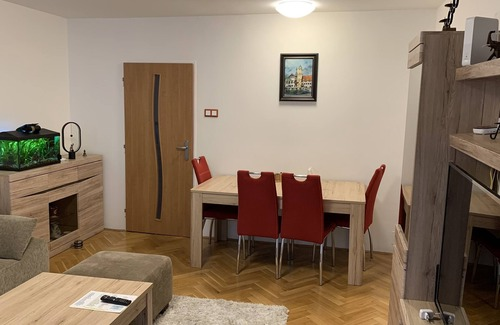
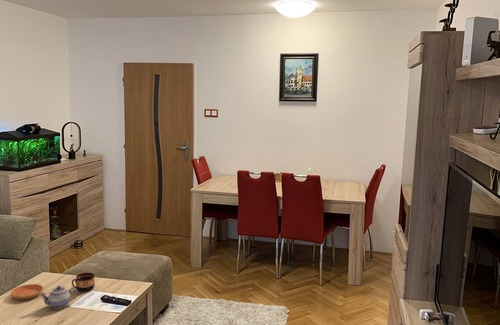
+ cup (84, 282)
+ teapot (59, 296)
+ saucer (27, 292)
